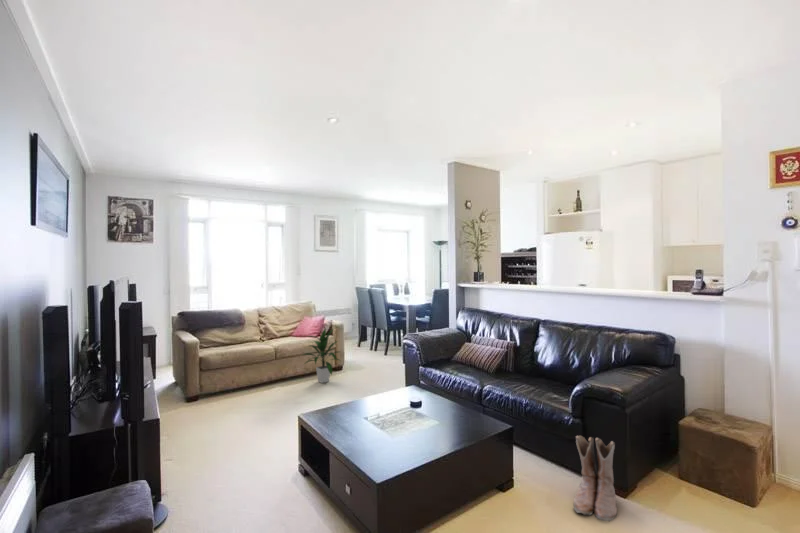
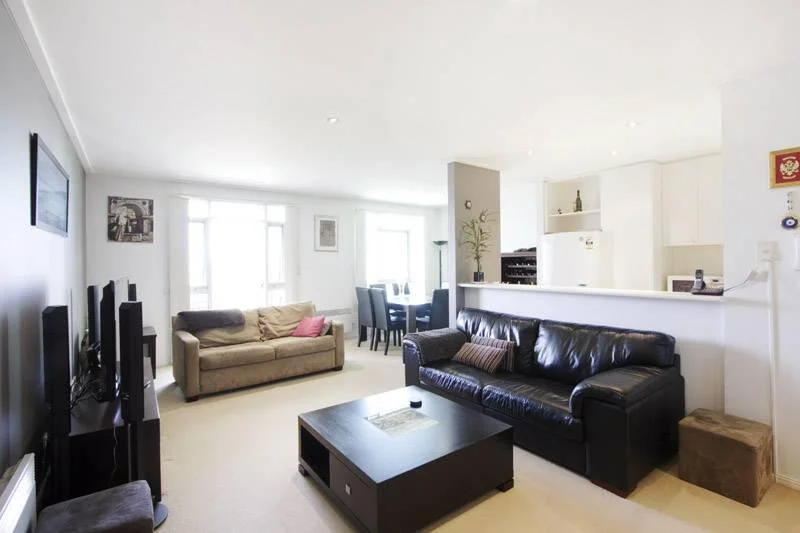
- boots (595, 473)
- indoor plant (322, 355)
